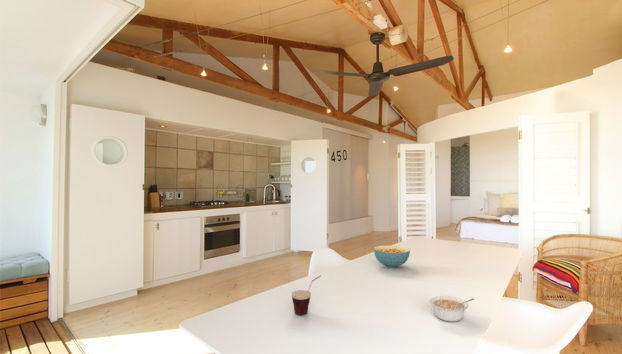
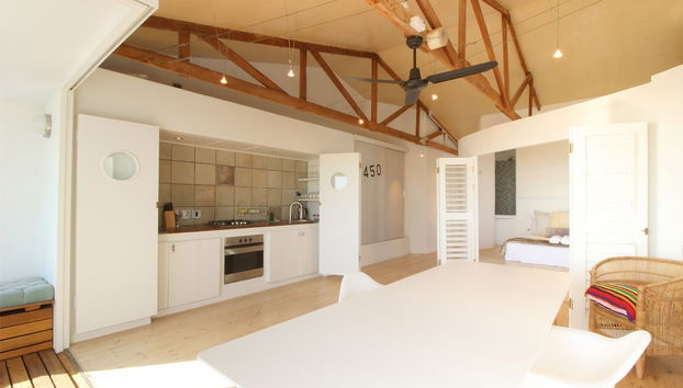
- legume (449, 307)
- cup (307, 294)
- cereal bowl (391, 257)
